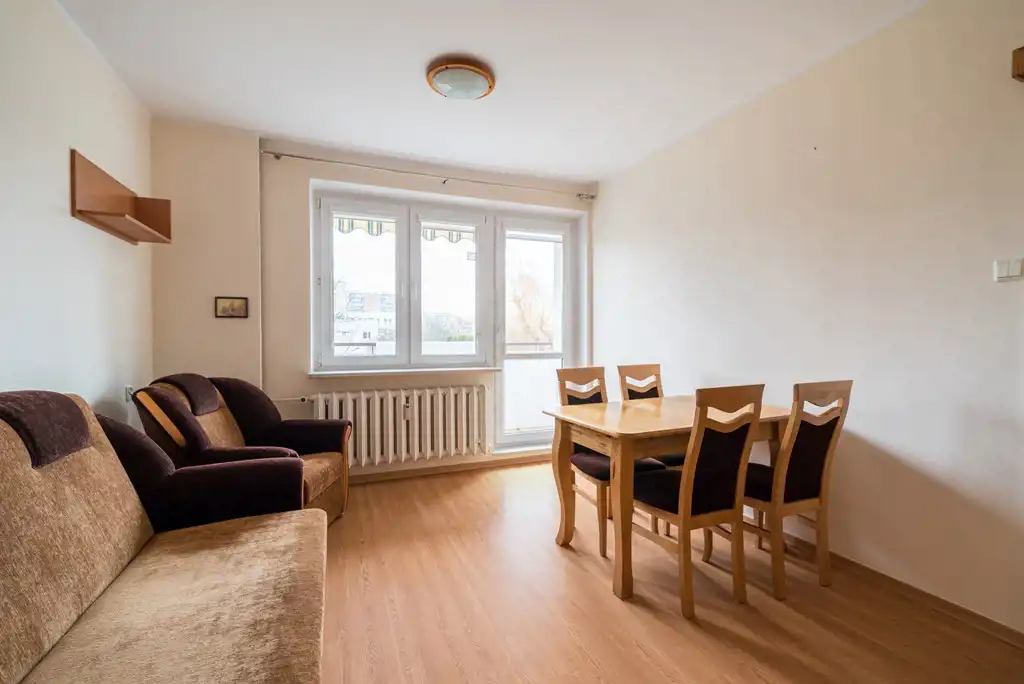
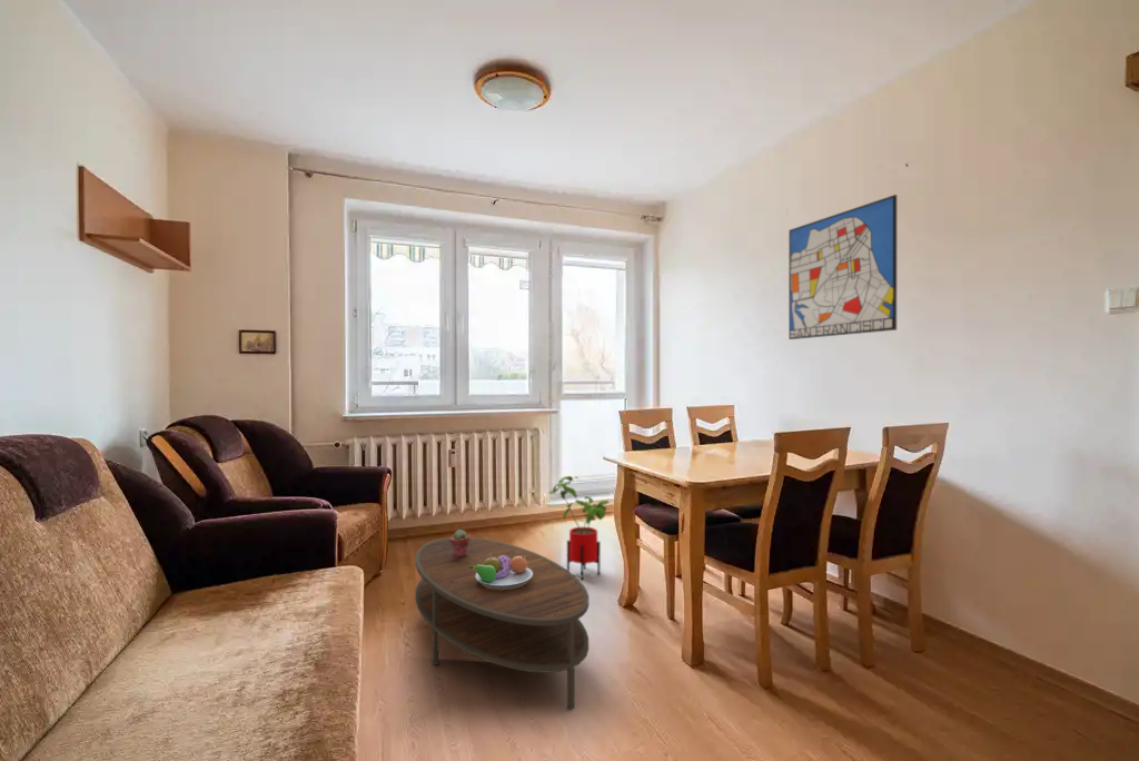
+ house plant (577, 524)
+ coffee table (493, 606)
+ fruit bowl (502, 567)
+ wall art (836, 274)
+ potted succulent (459, 541)
